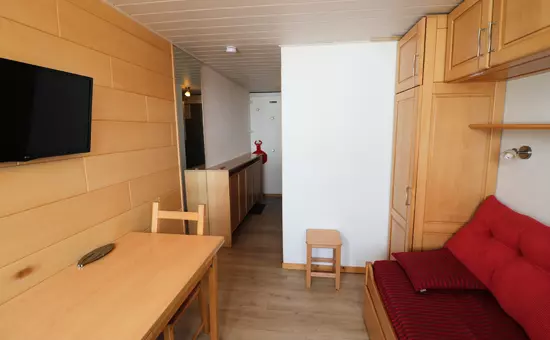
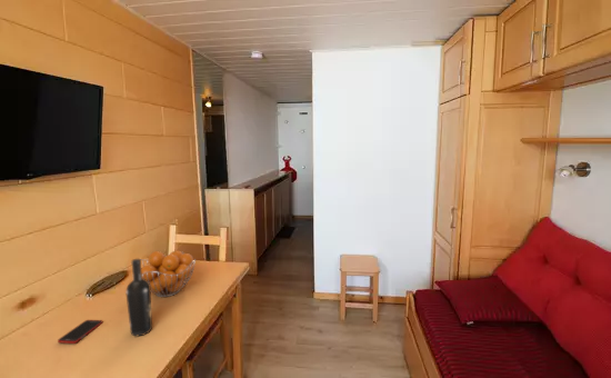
+ cell phone (81, 330)
+ fruit basket (167, 271)
+ wine bottle (139, 296)
